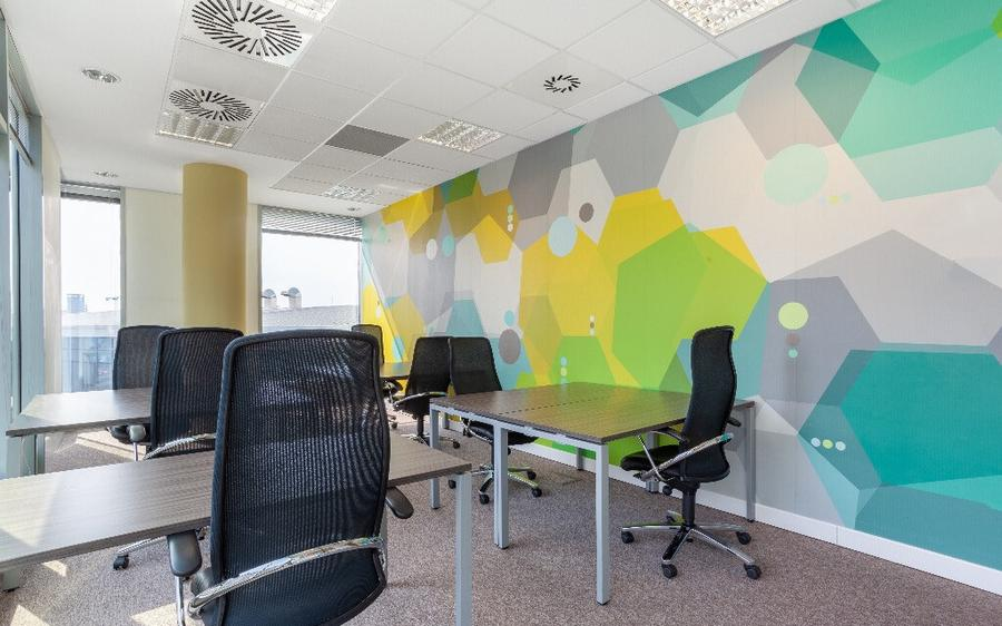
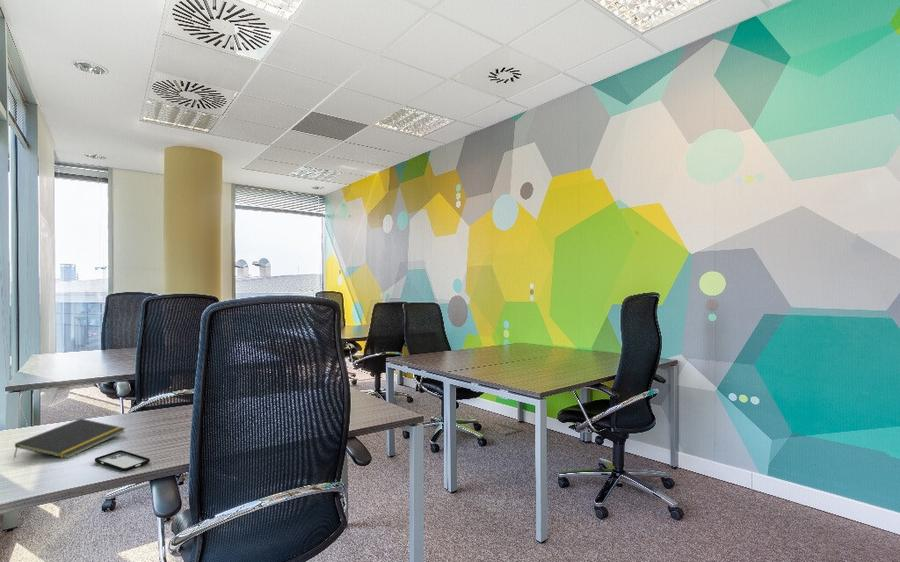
+ smartphone (122, 460)
+ notepad (74, 437)
